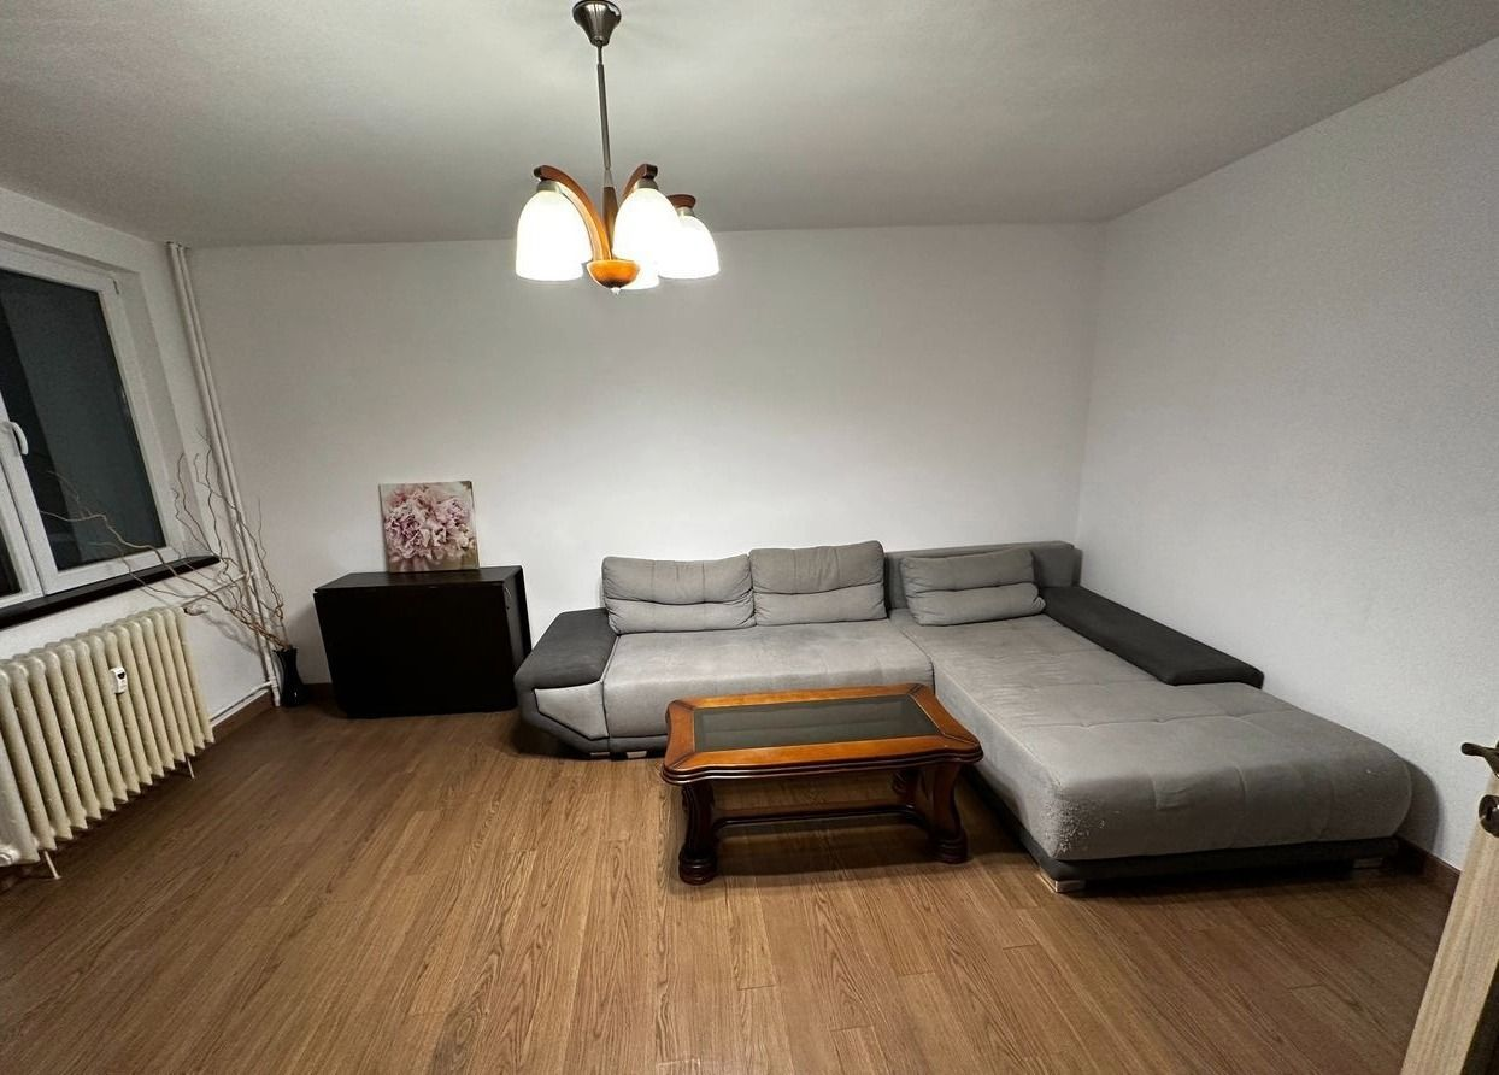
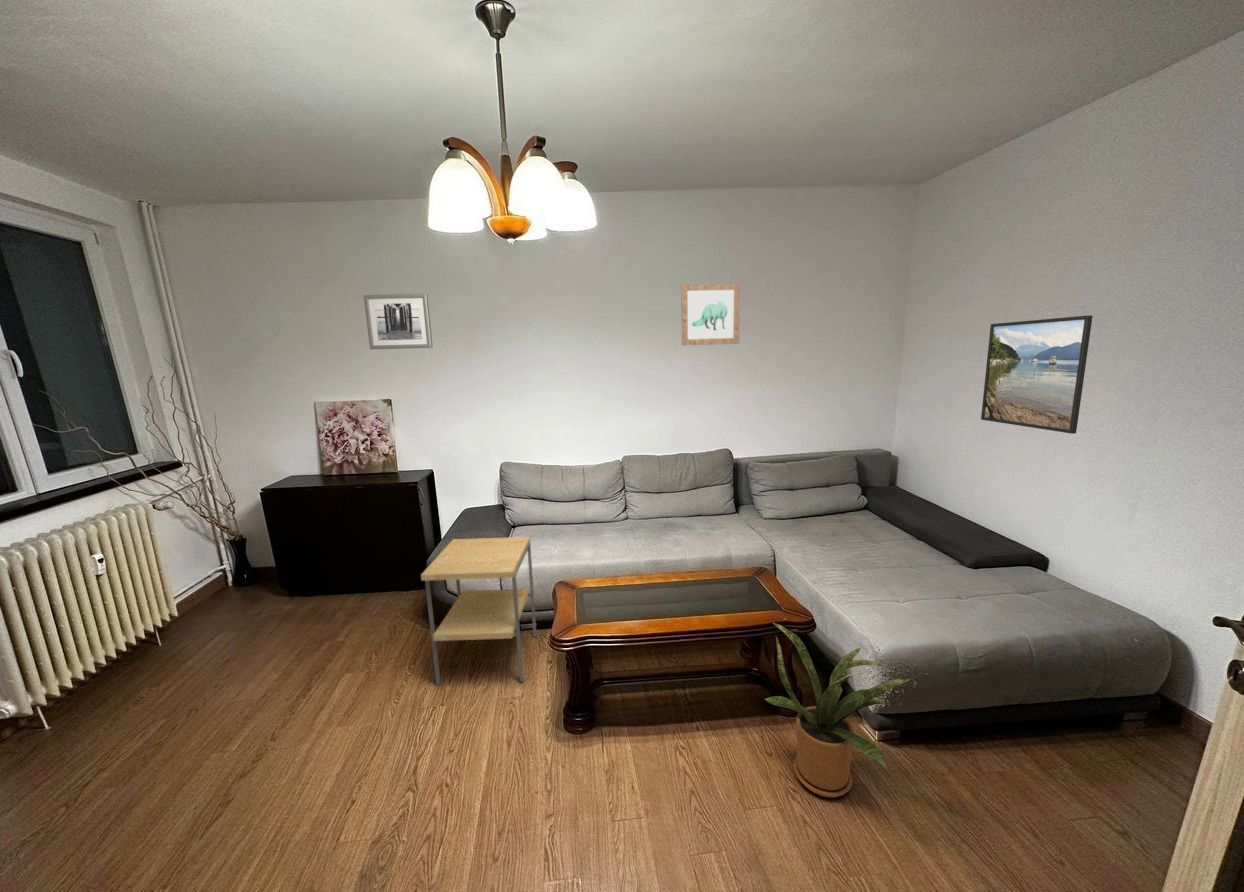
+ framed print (1029, 374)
+ wall art (398, 321)
+ house plant (832, 707)
+ wall art (710, 314)
+ side table (484, 608)
